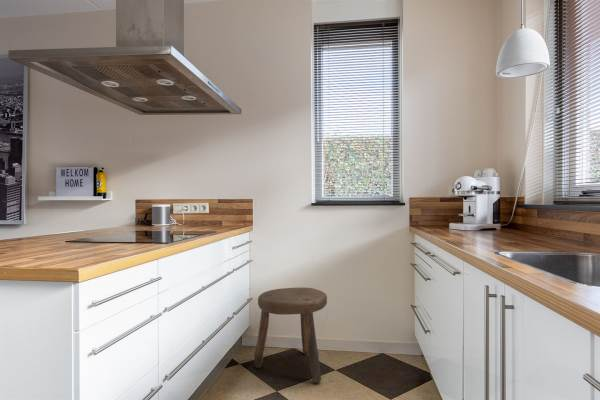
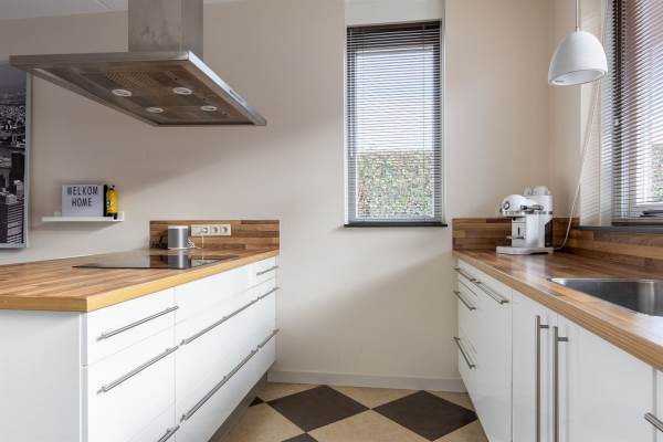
- stool (301, 331)
